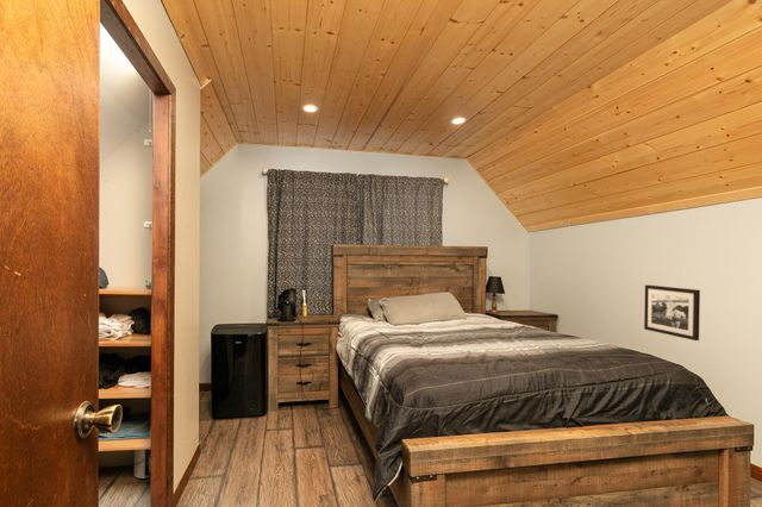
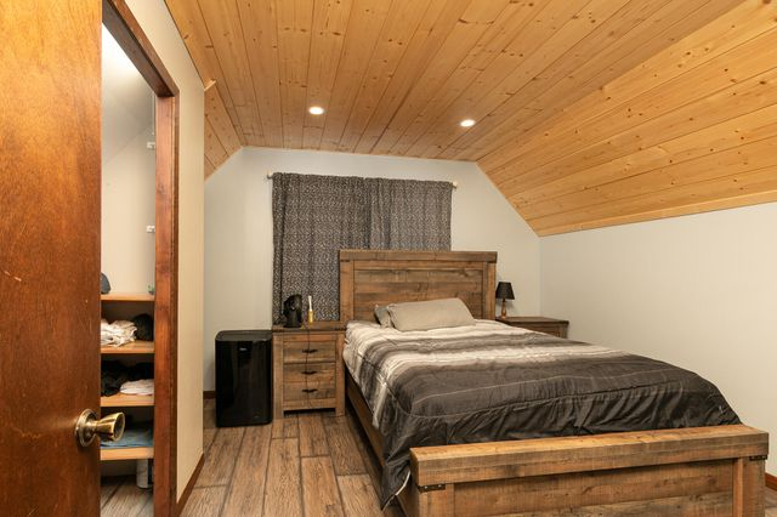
- picture frame (669, 311)
